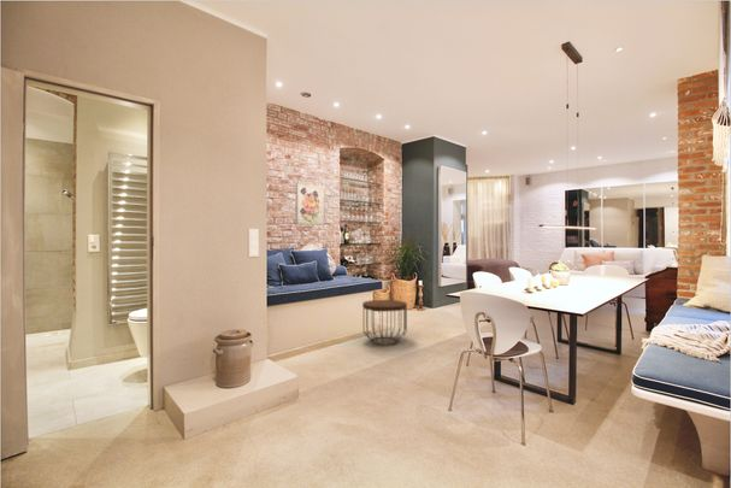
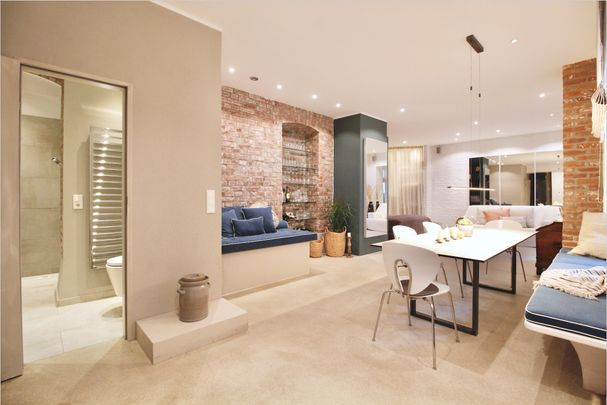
- wall art (310, 205)
- side table (382, 322)
